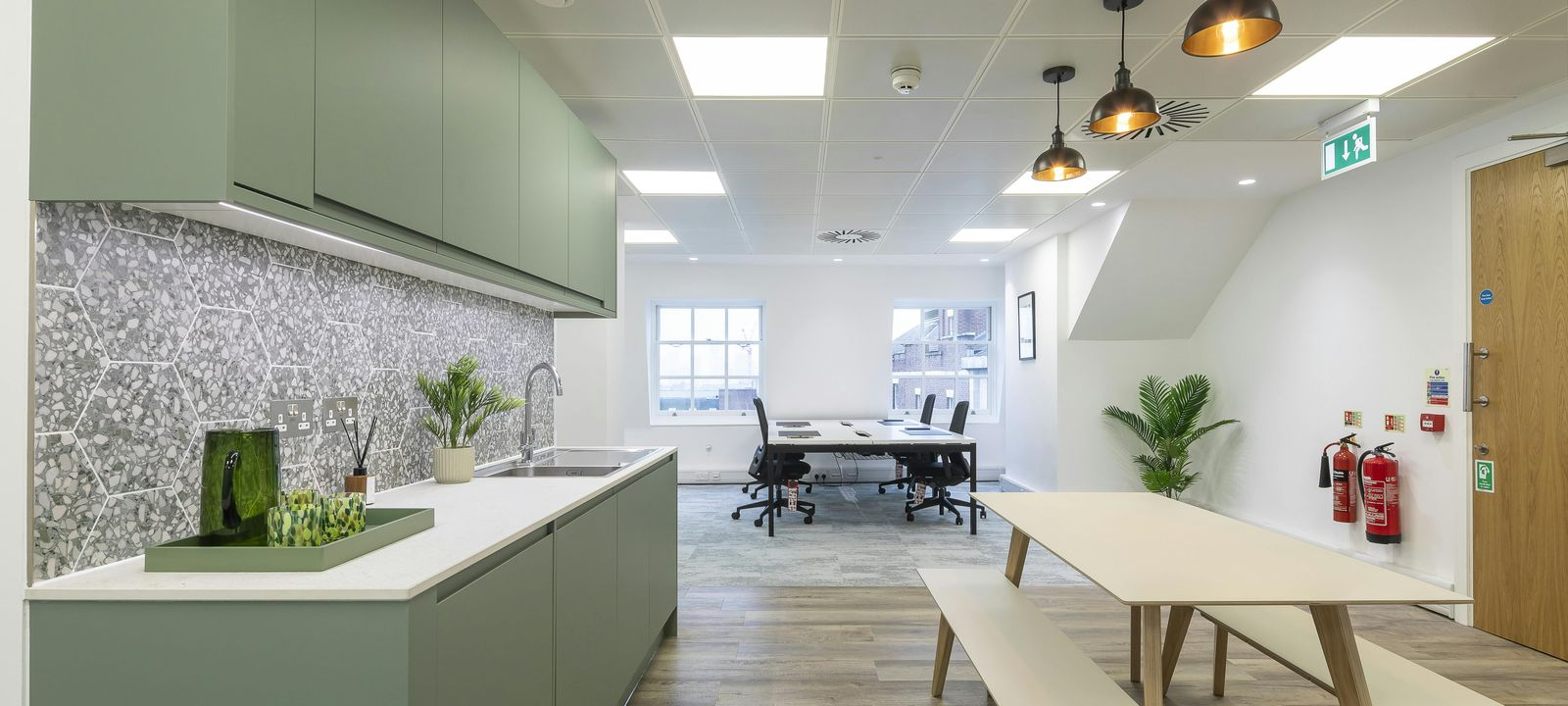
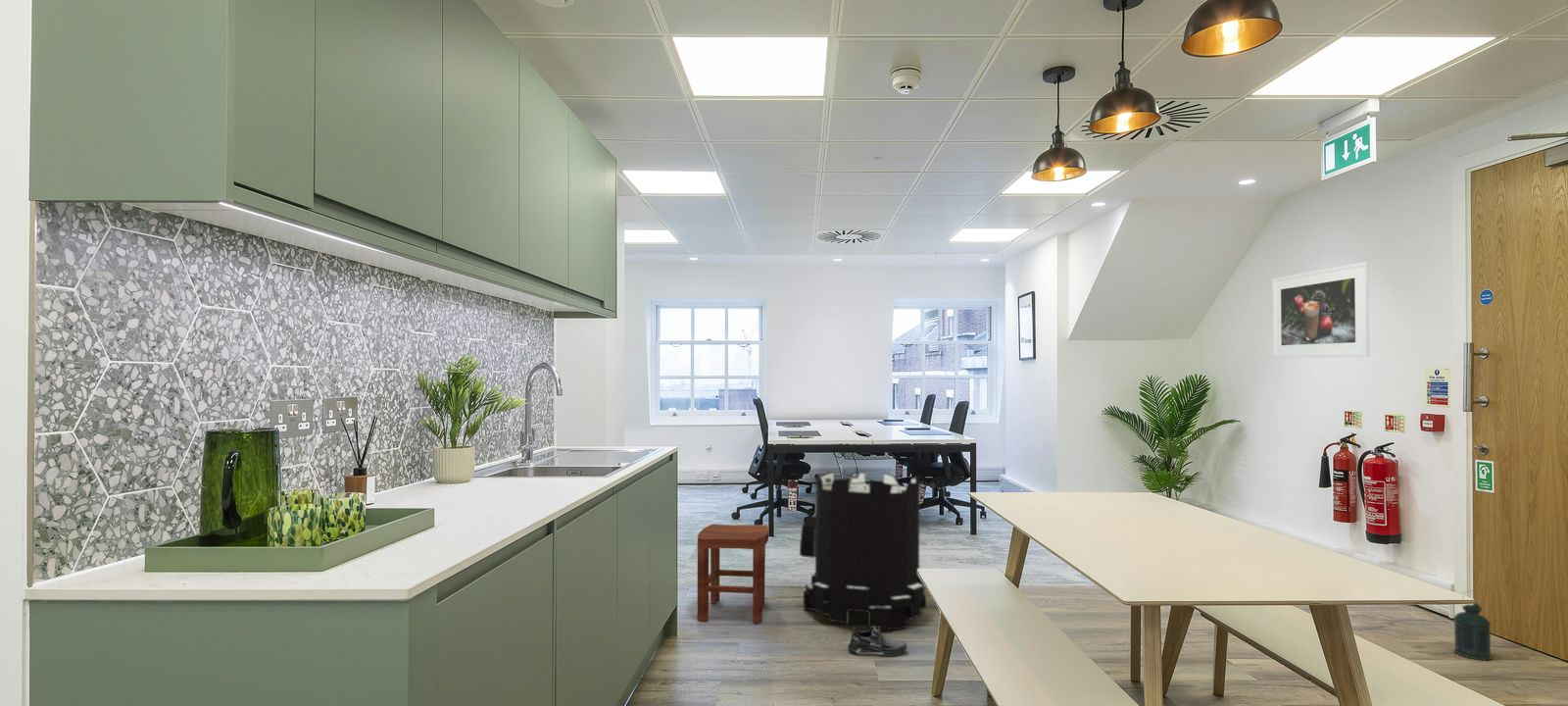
+ trash can (862, 541)
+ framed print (1316, 314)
+ shoe (877, 638)
+ lantern (1472, 622)
+ stool (734, 570)
